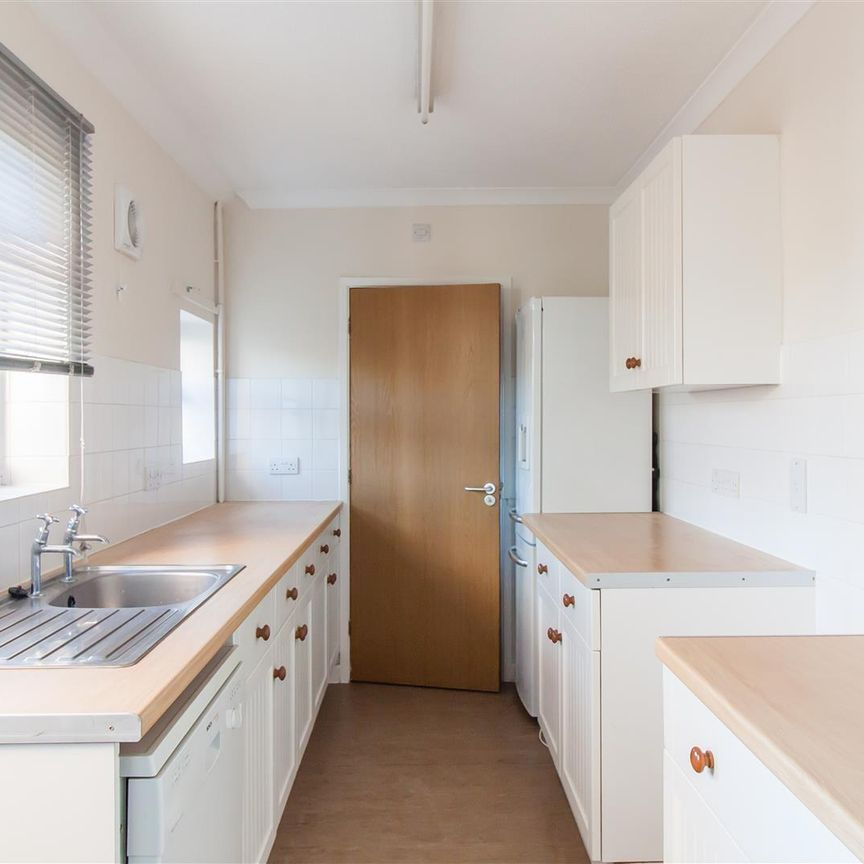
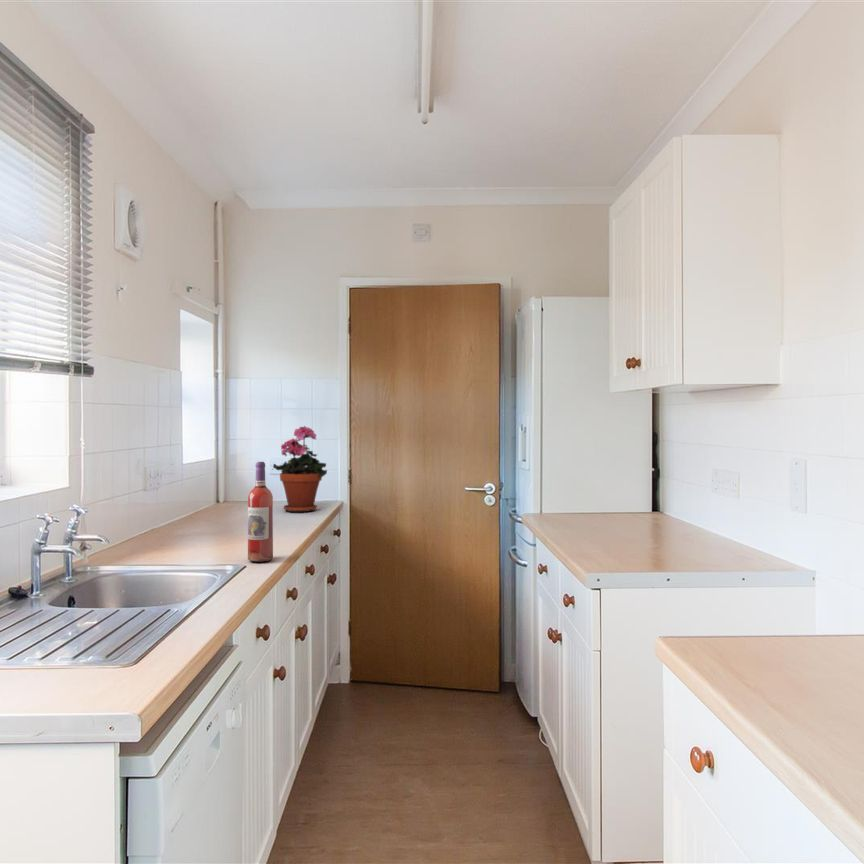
+ wine bottle (260, 510)
+ potted plant (300, 467)
